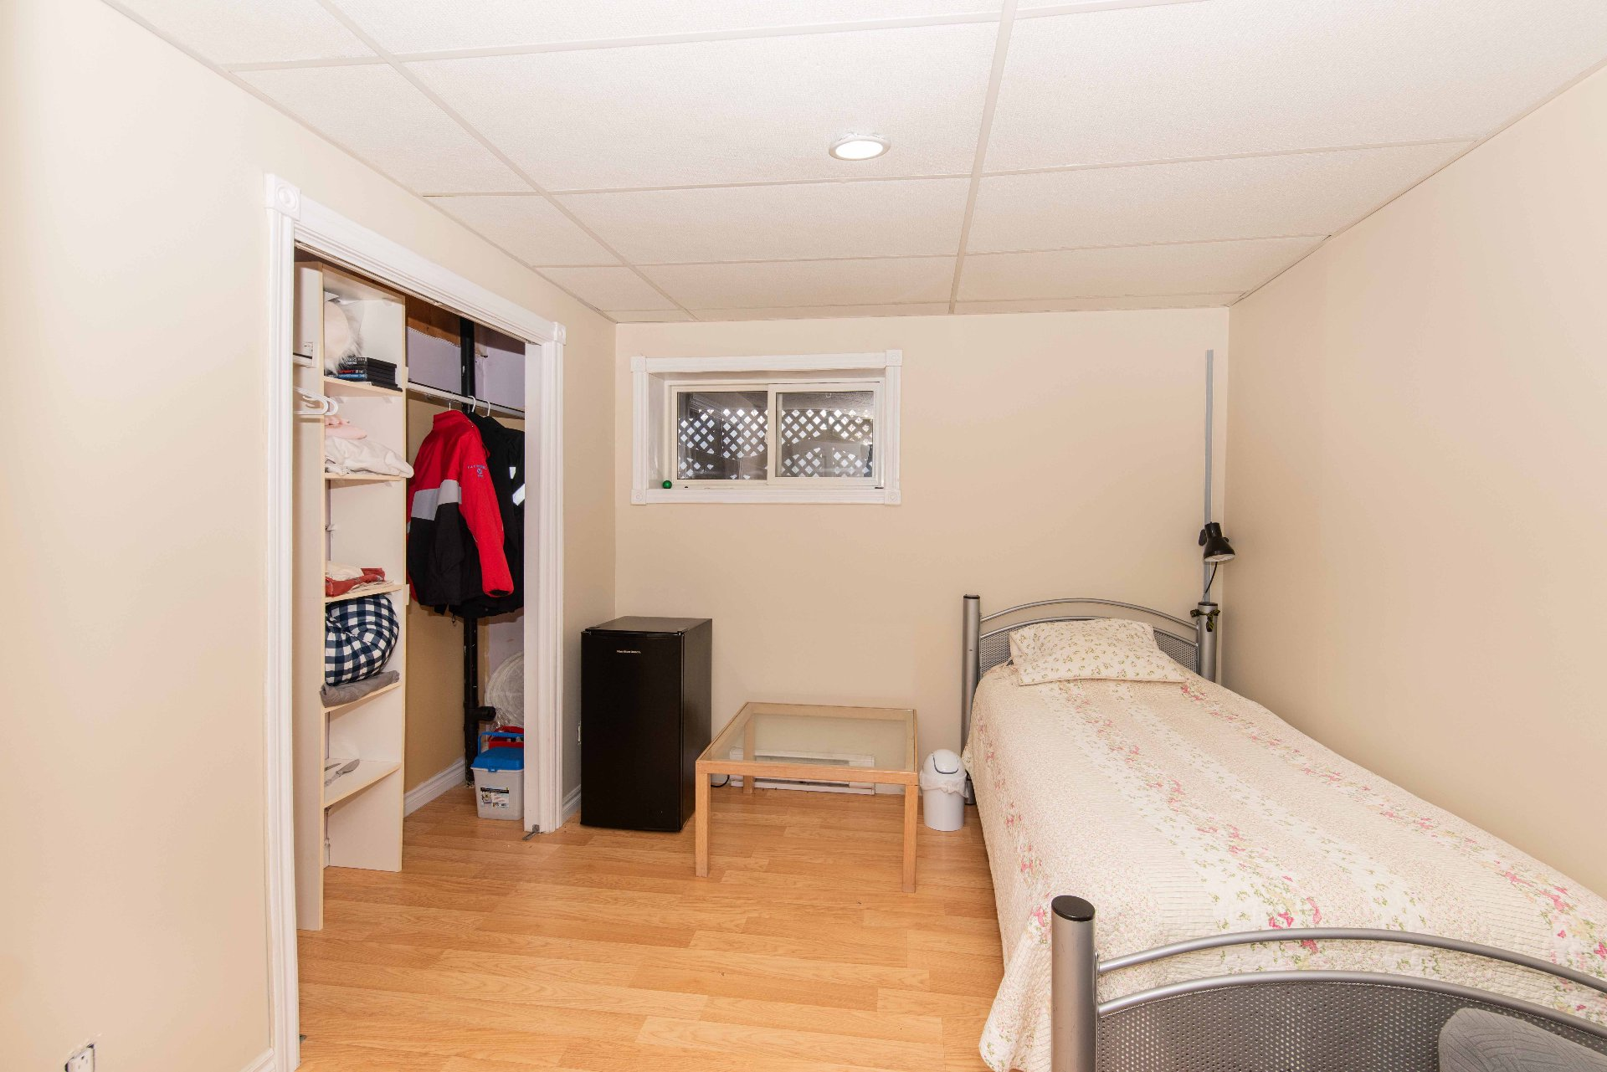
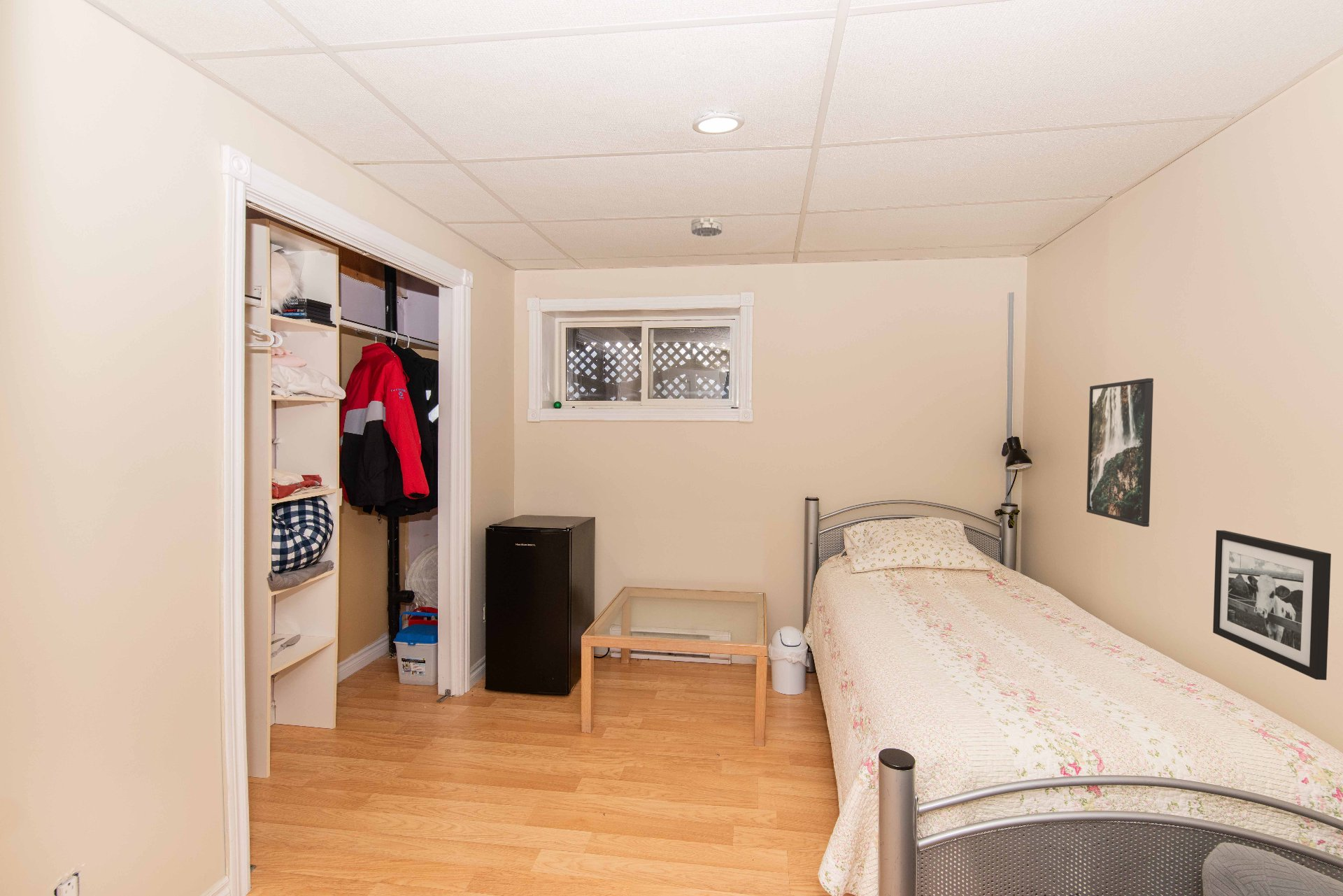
+ picture frame (1265, 597)
+ smoke detector (706, 226)
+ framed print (1117, 450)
